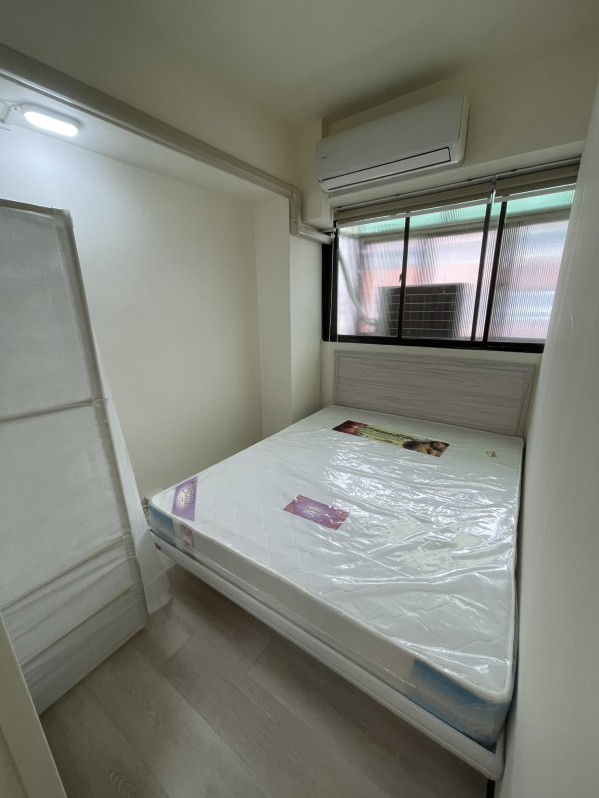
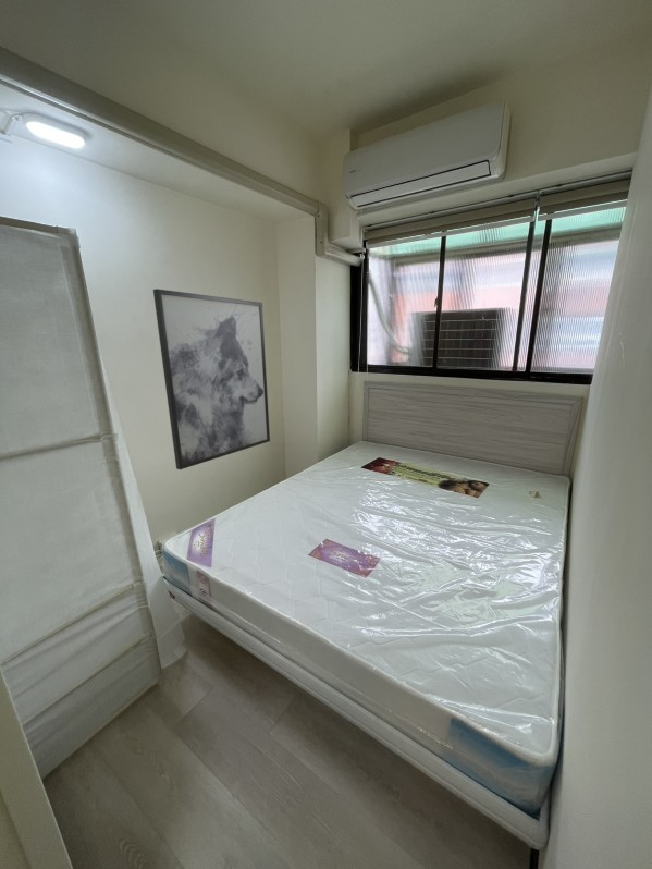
+ wall art (222, 379)
